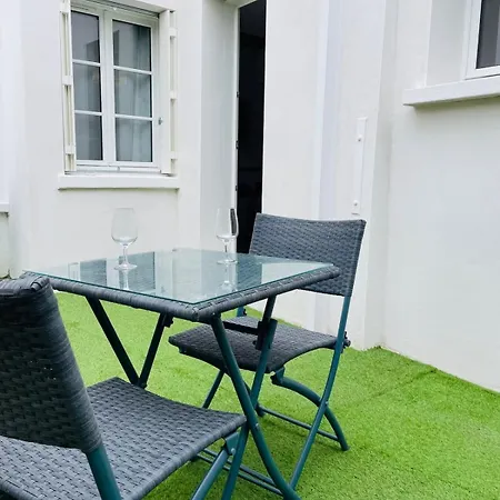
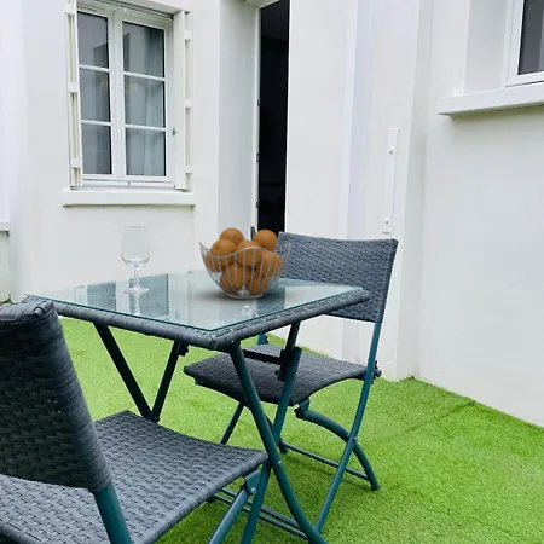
+ fruit basket (244, 261)
